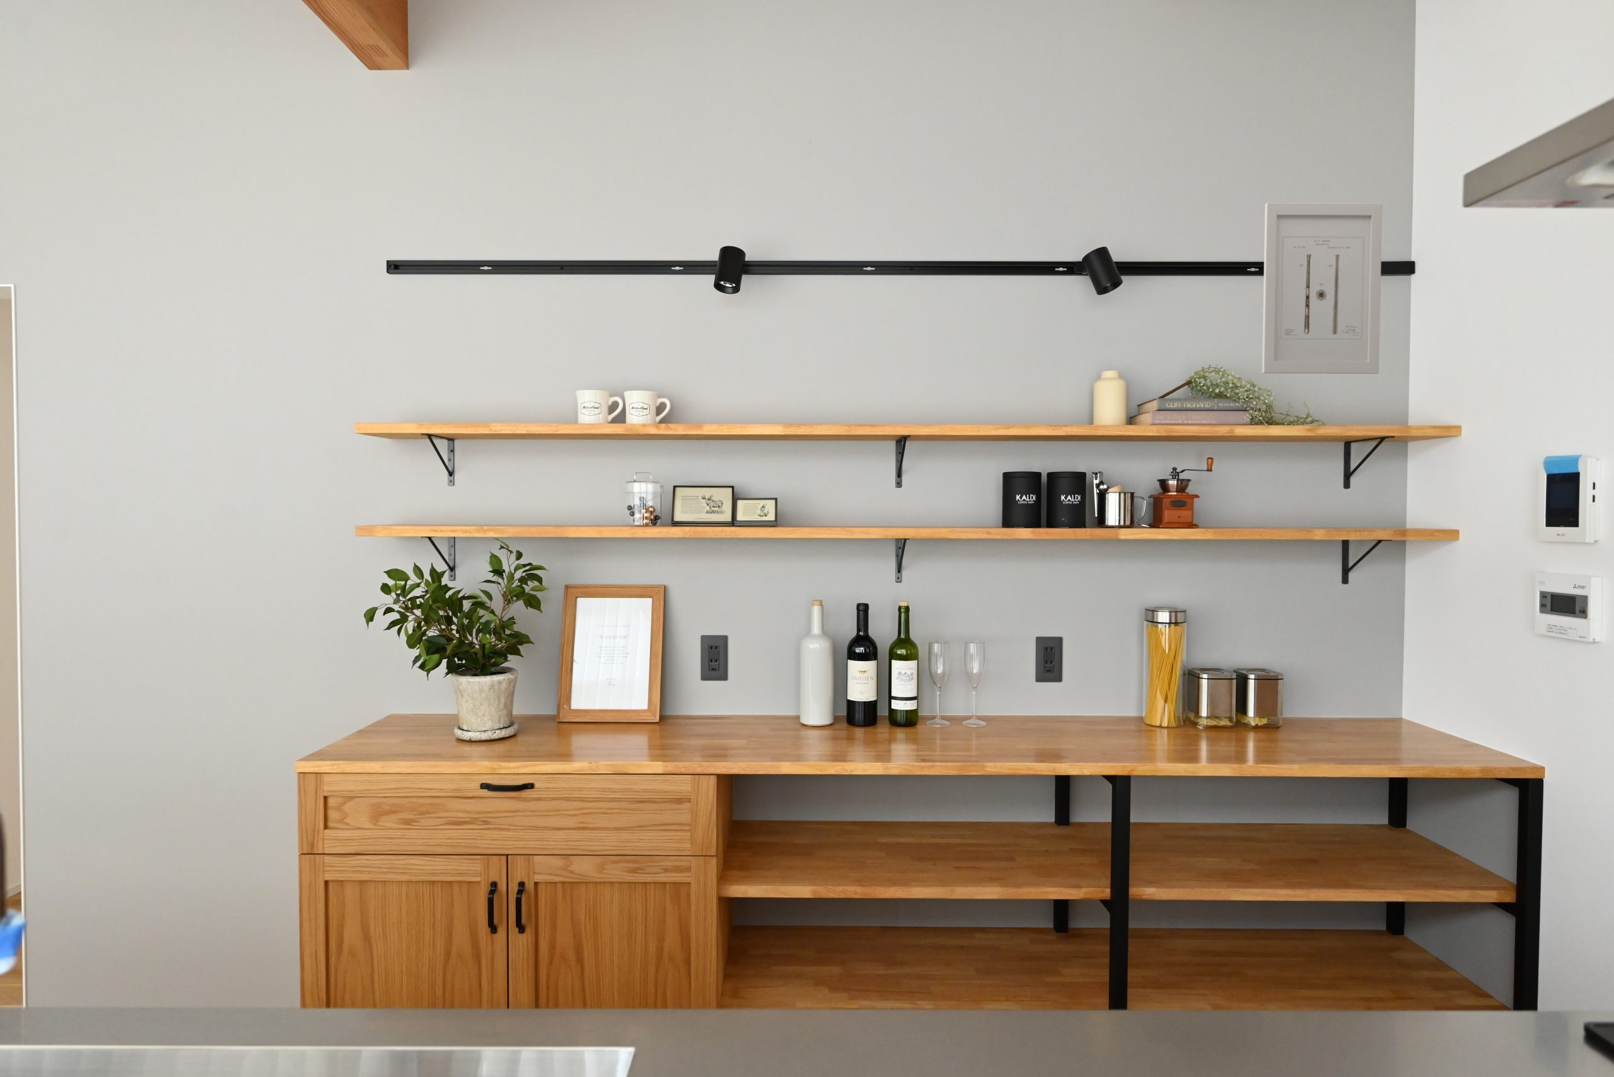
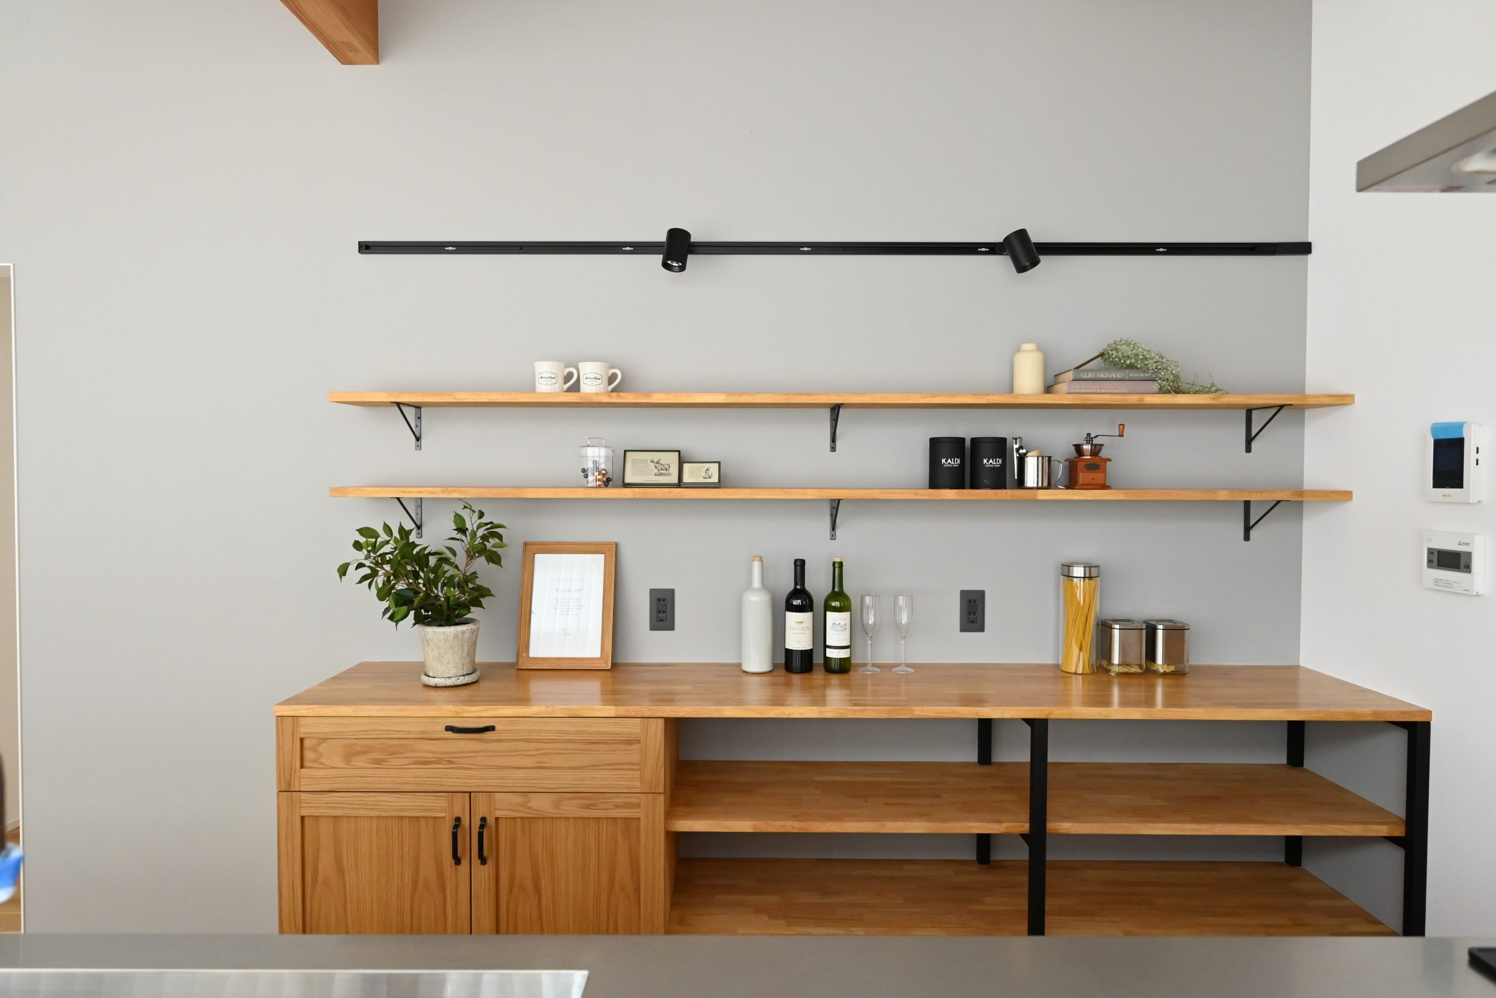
- wall art (1322, 288)
